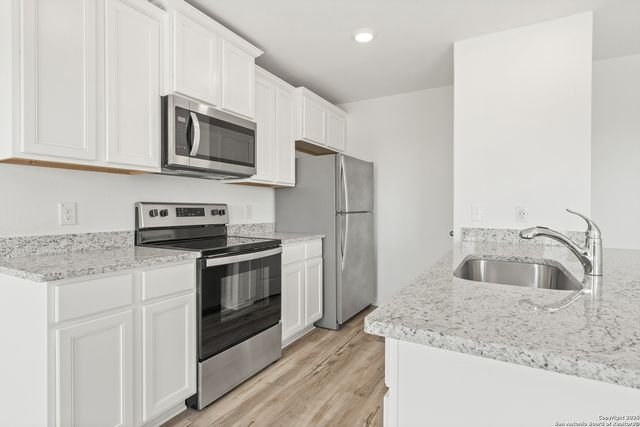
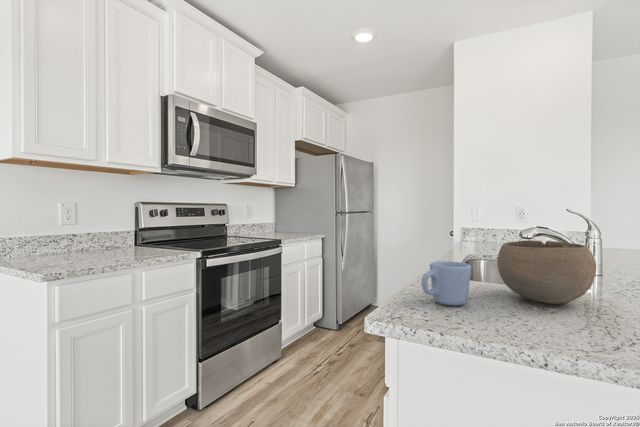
+ bowl (542, 271)
+ mug (444, 283)
